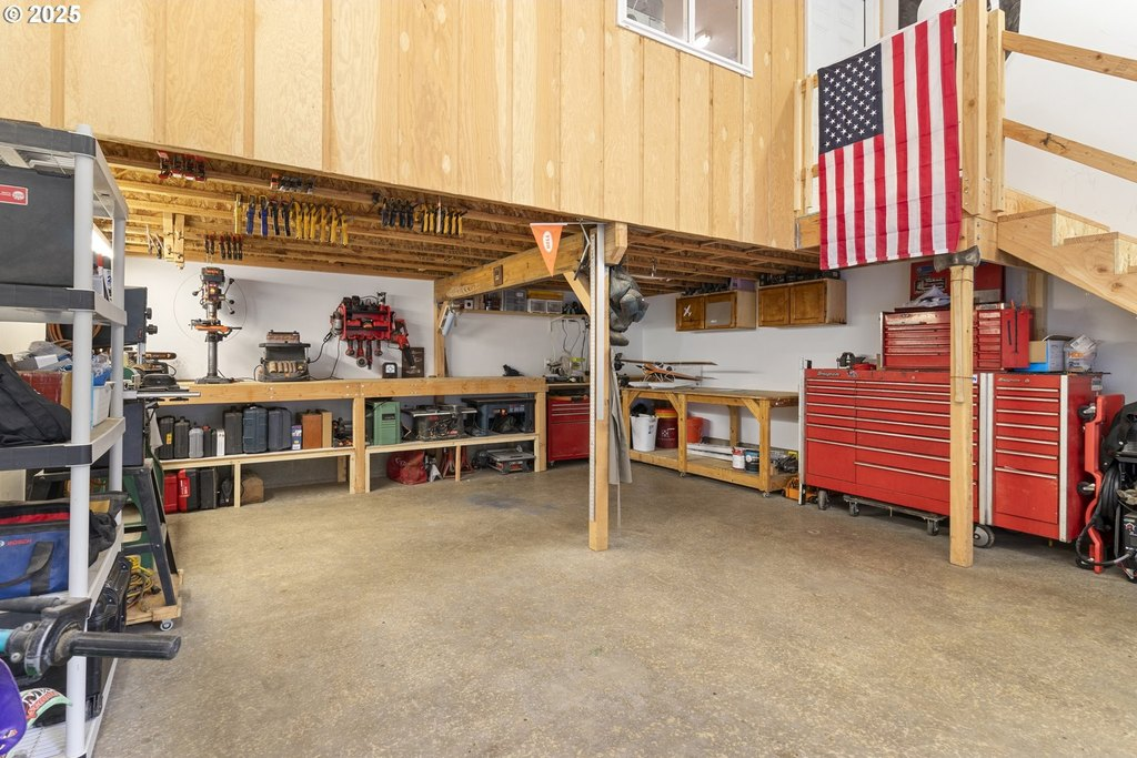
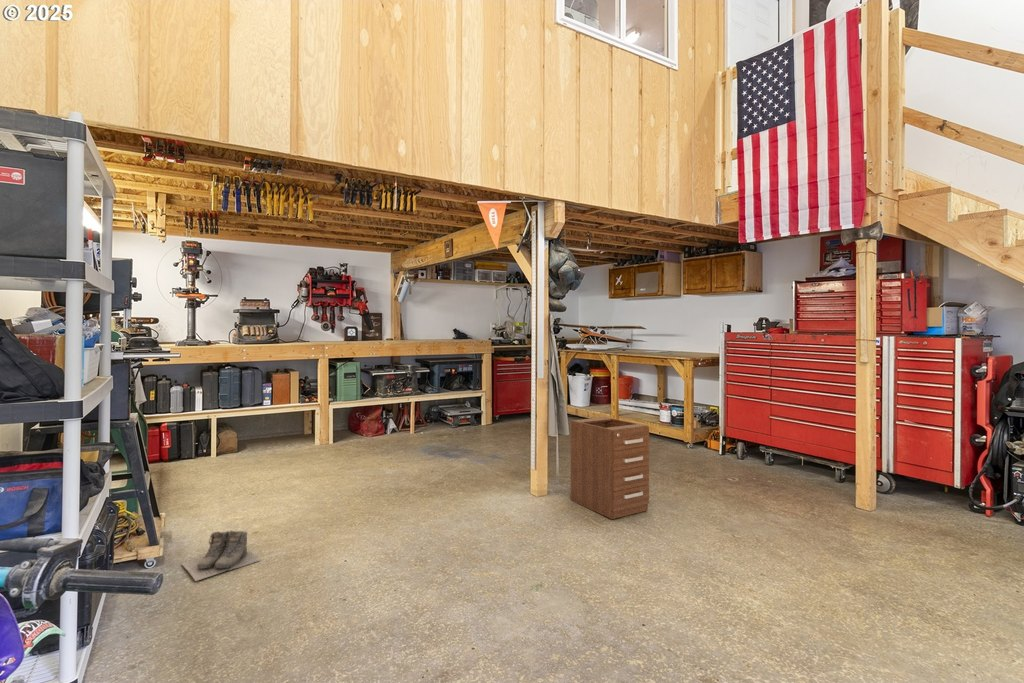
+ filing cabinet (610, 464)
+ boots (221, 547)
